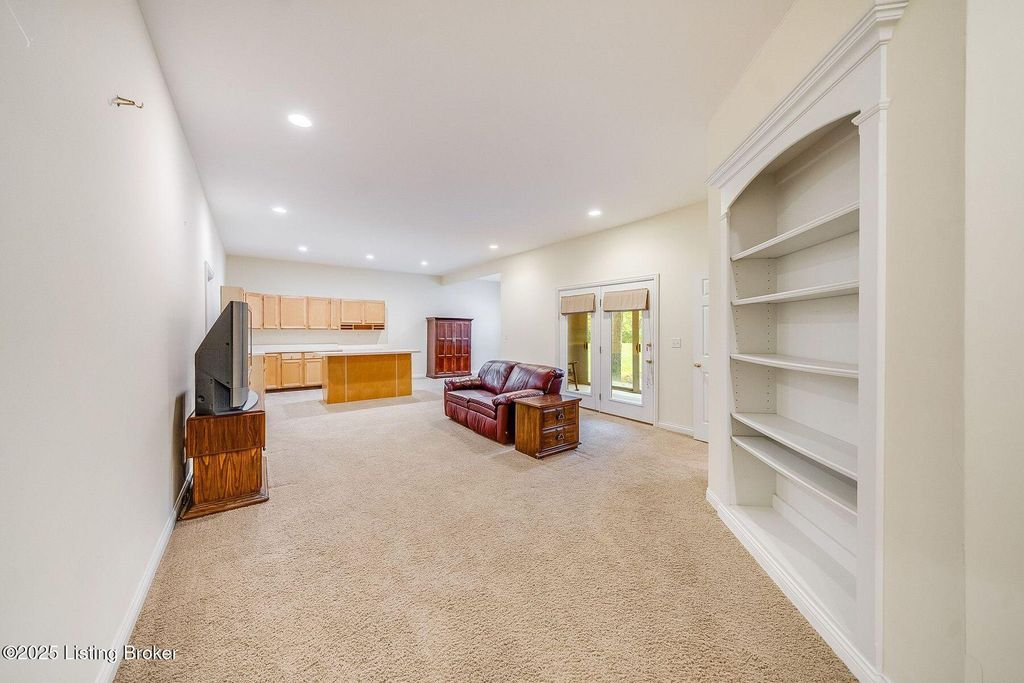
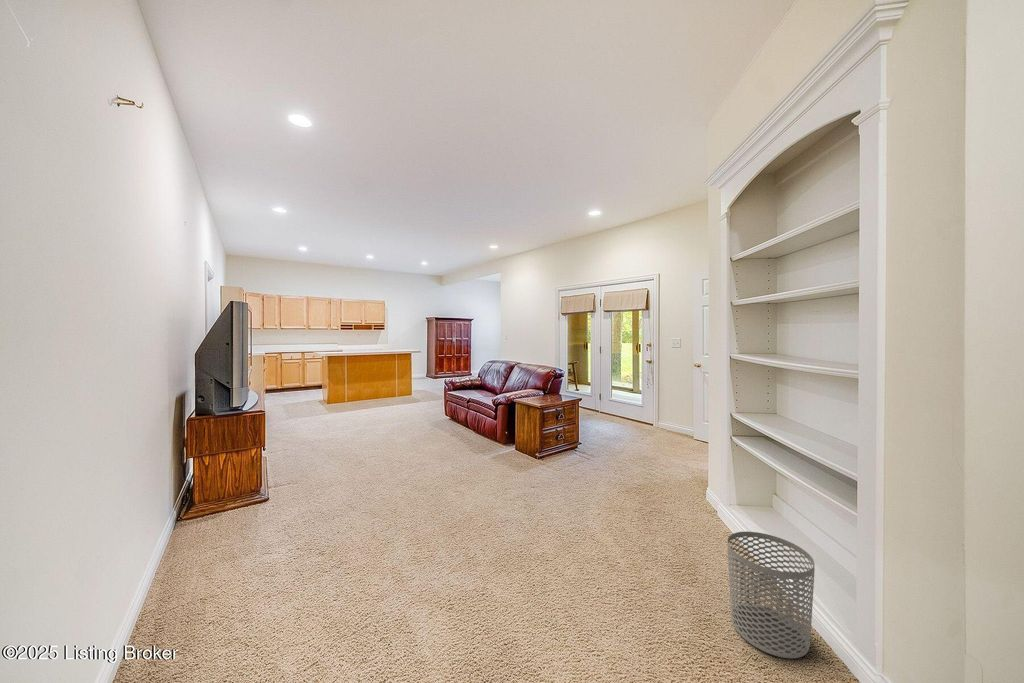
+ waste bin (768, 590)
